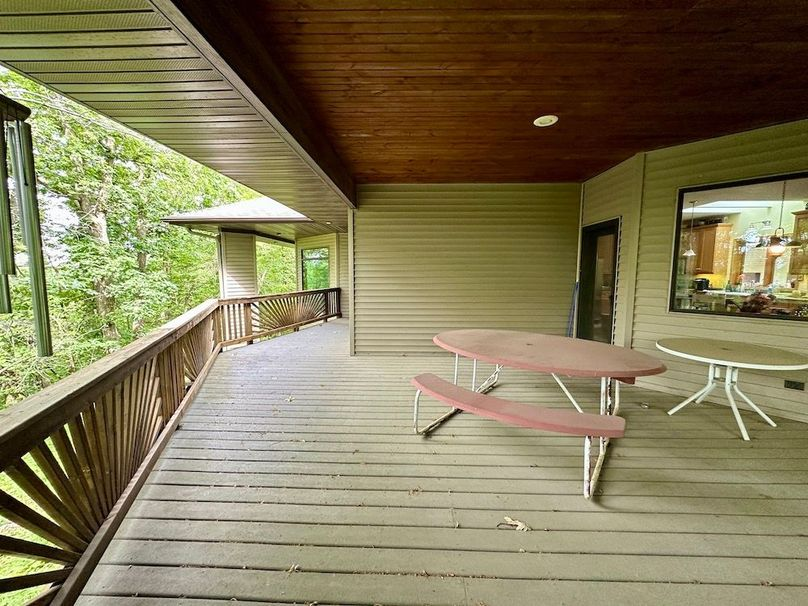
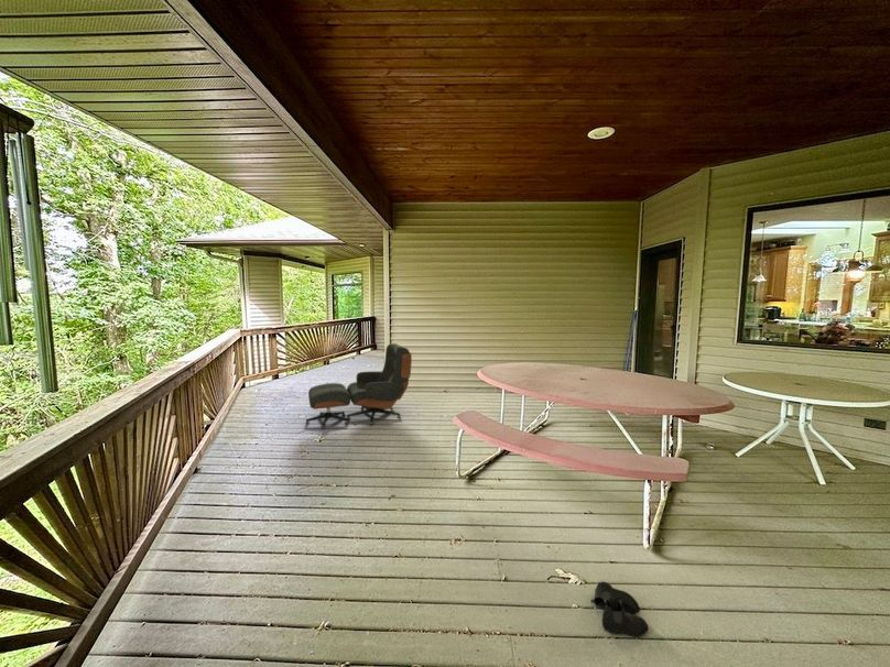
+ lounge chair (358, 382)
+ boots (616, 599)
